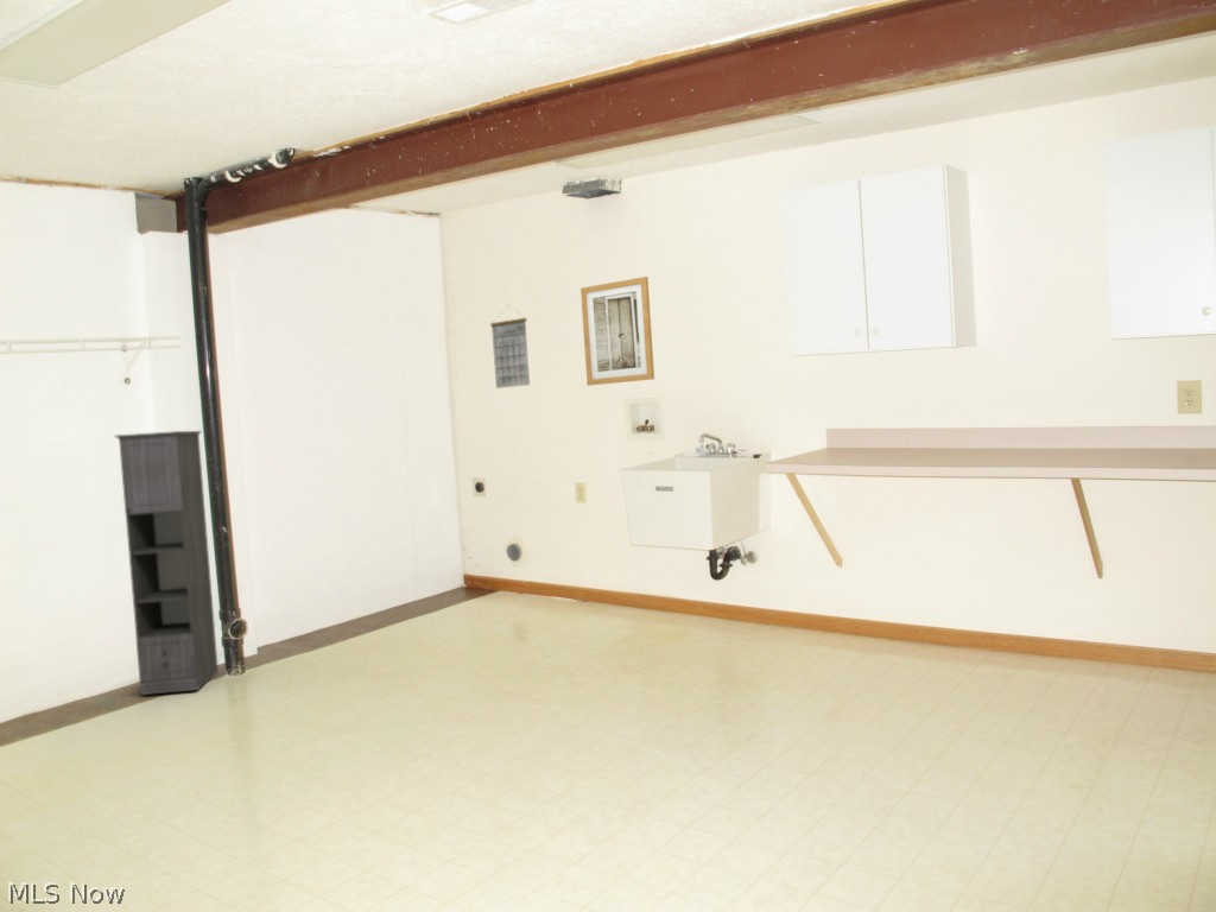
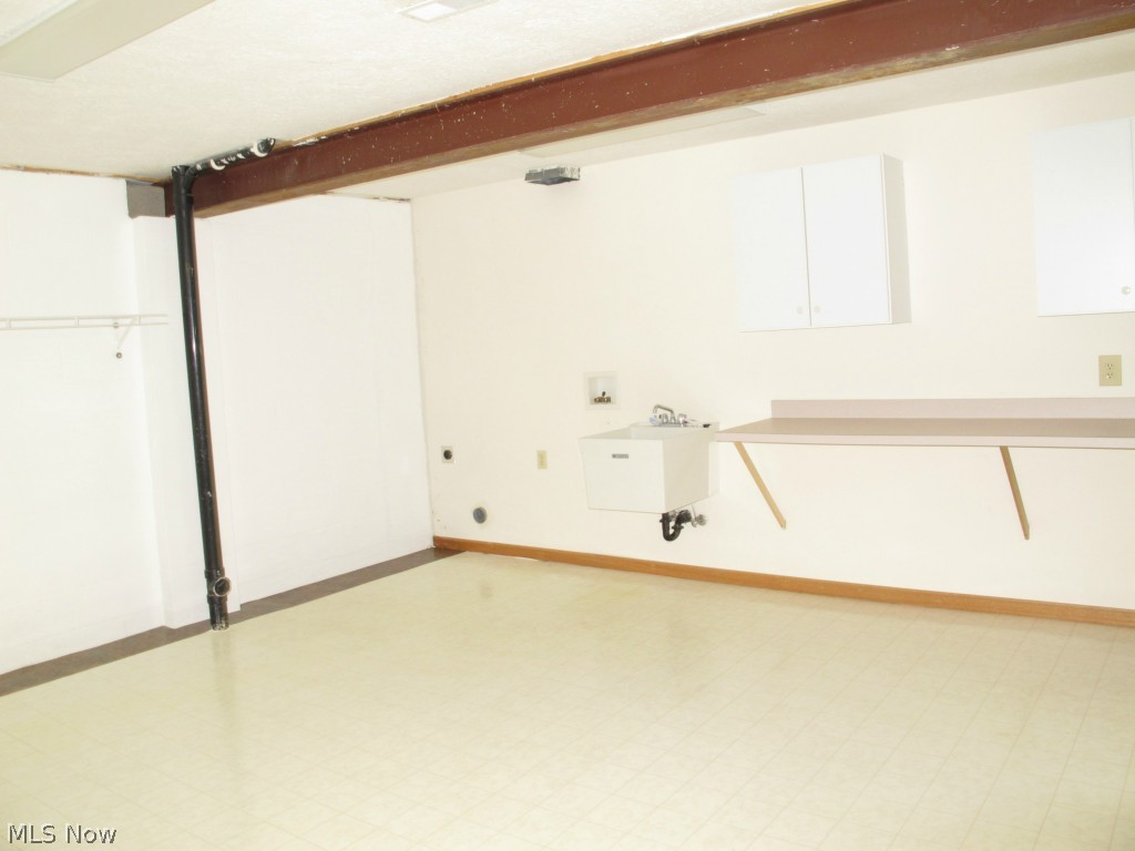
- storage cabinet (170, 558)
- calendar (509, 346)
- wall art (616, 332)
